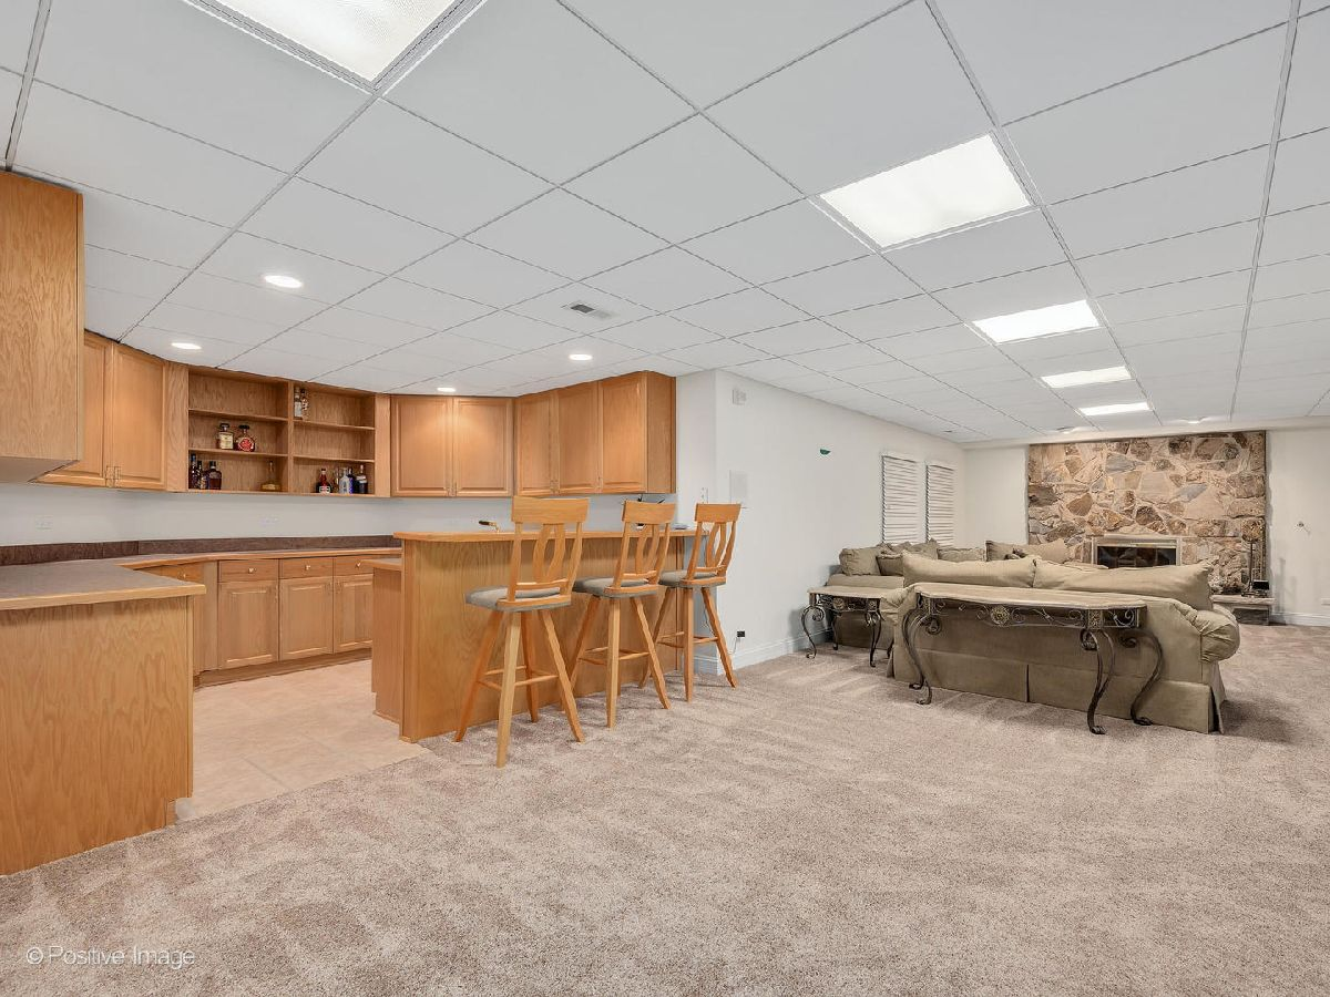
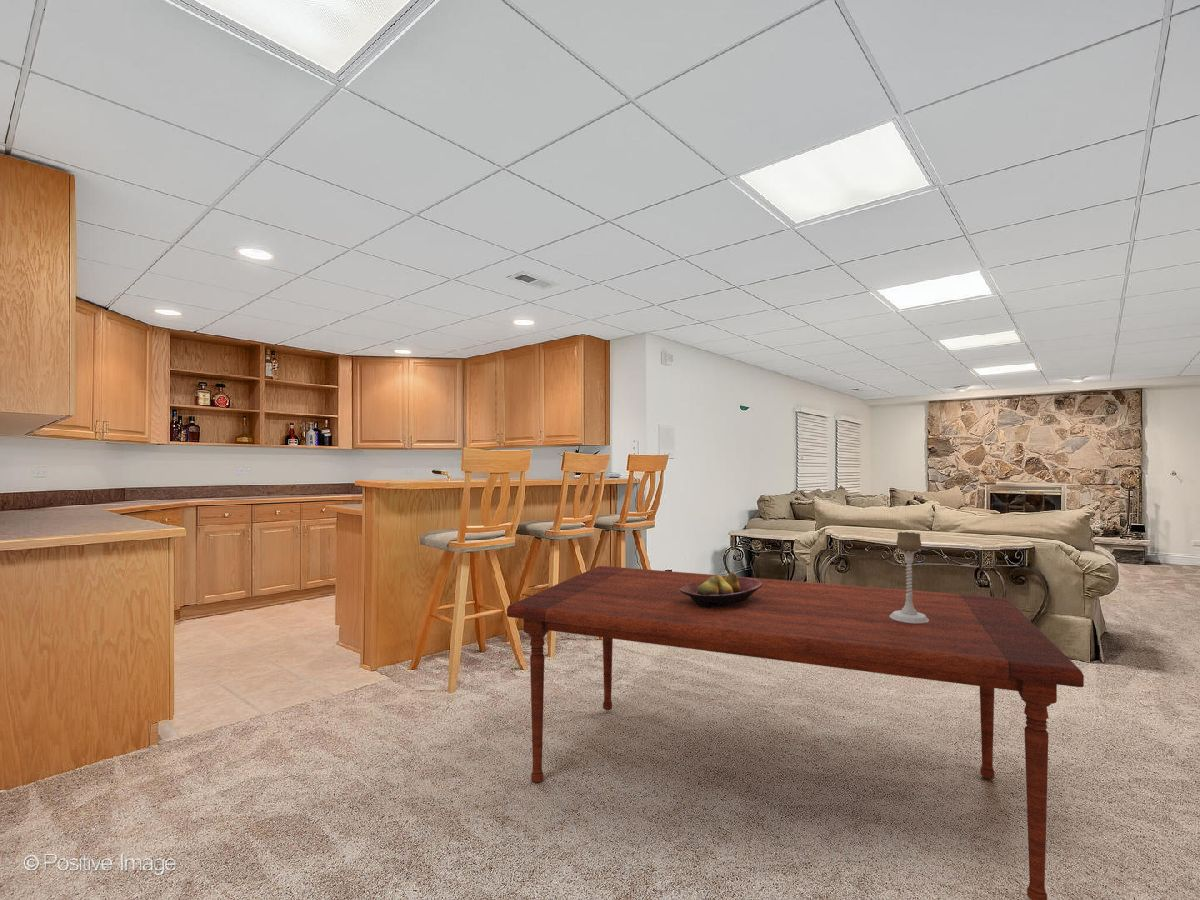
+ dining table (765, 658)
+ candle holder (908, 575)
+ fruit bowl (722, 586)
